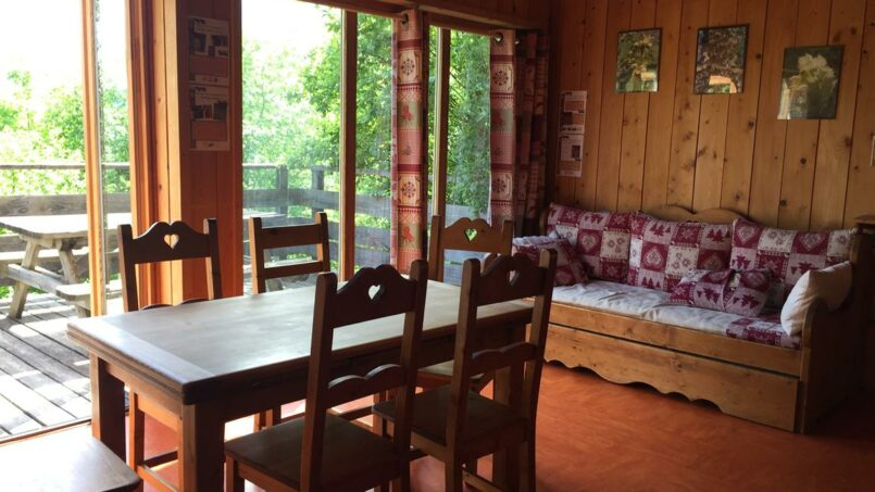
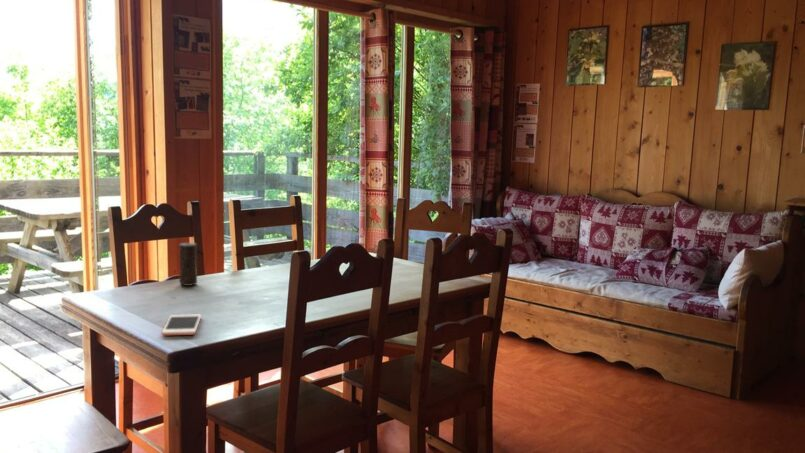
+ cell phone (182, 324)
+ candle (188, 264)
